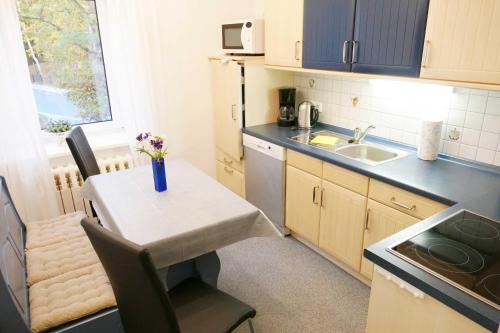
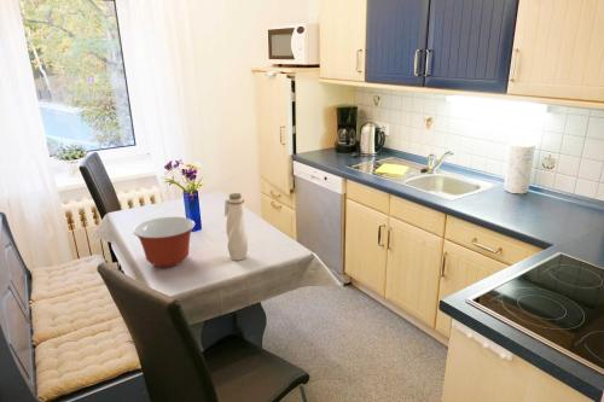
+ water bottle (234, 226)
+ mixing bowl (165, 244)
